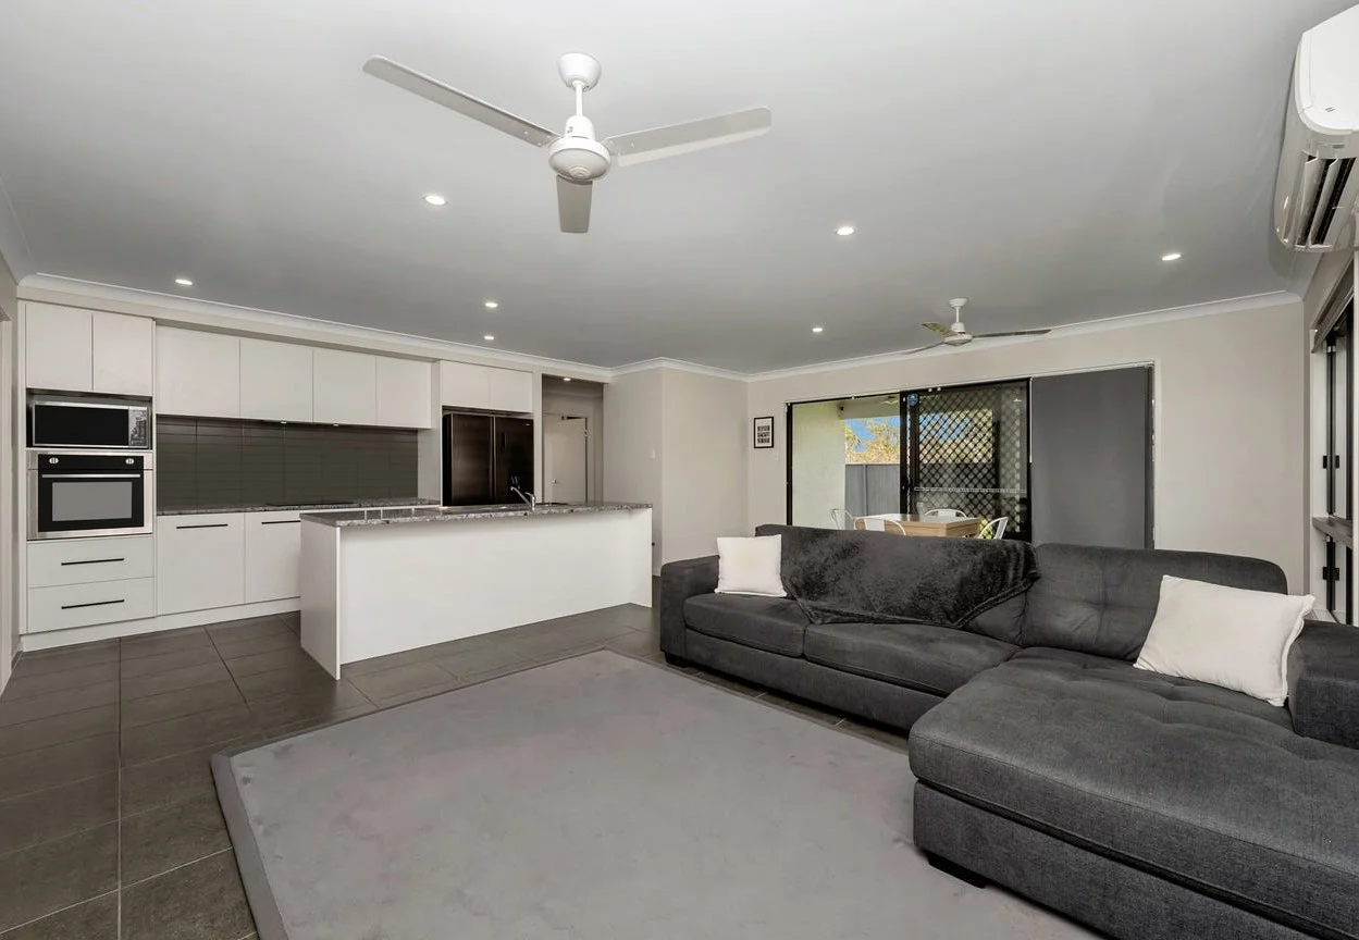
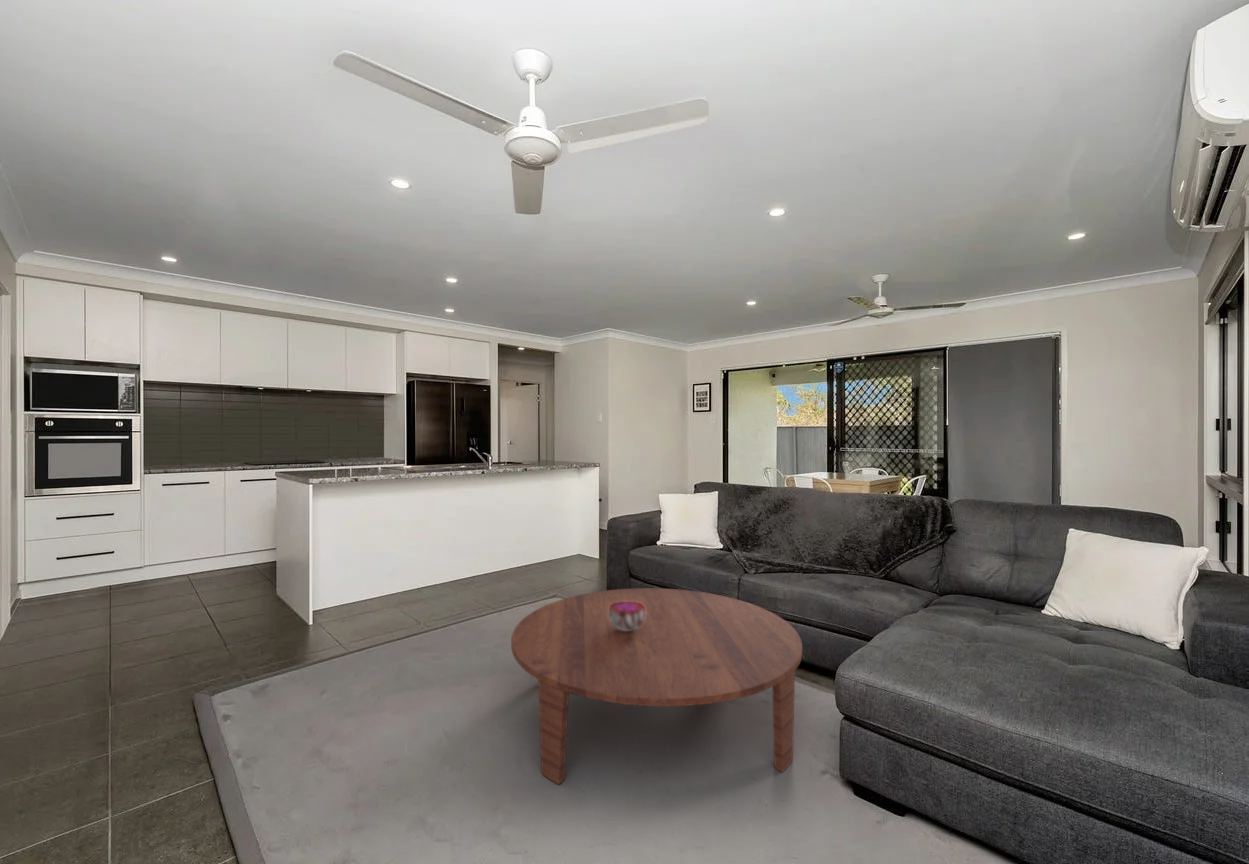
+ coffee table (654, 669)
+ decorative bowl (626, 617)
